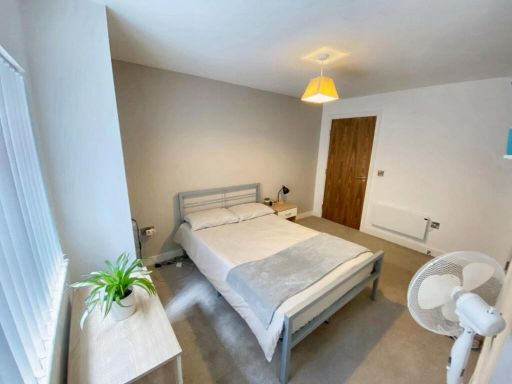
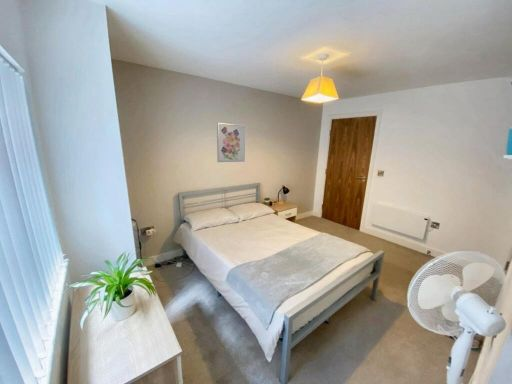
+ wall art (231, 143)
